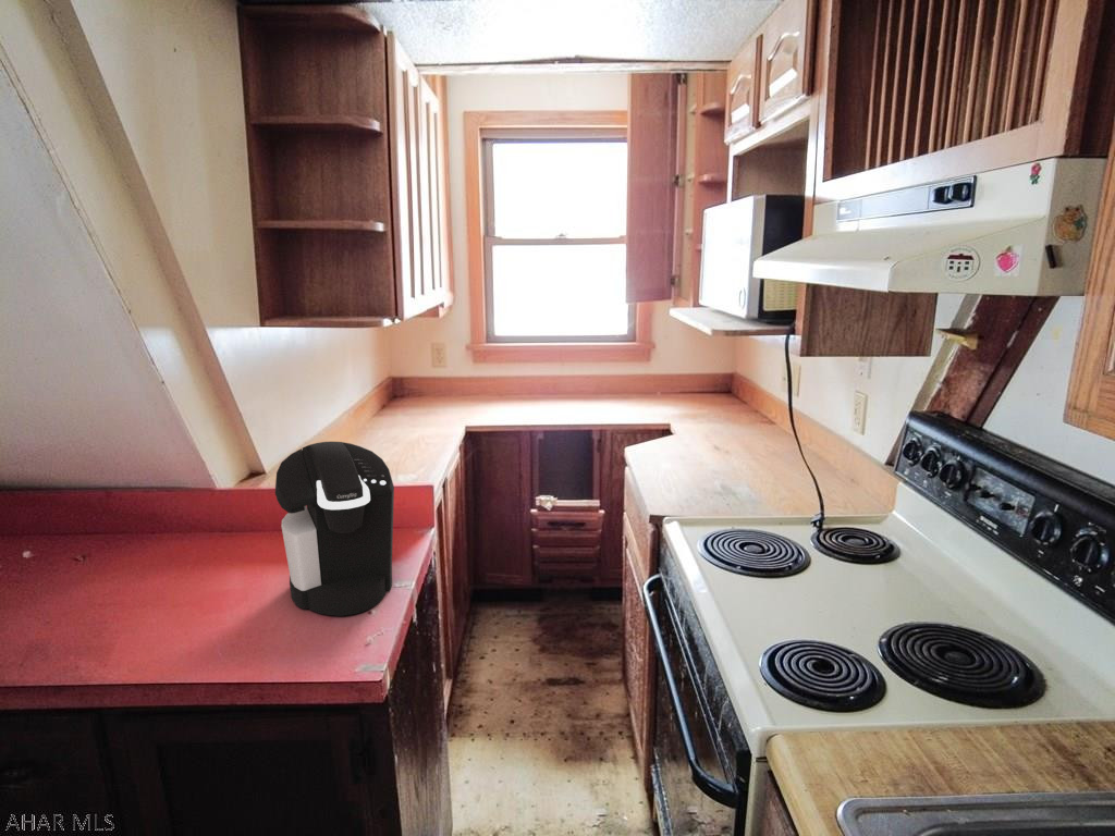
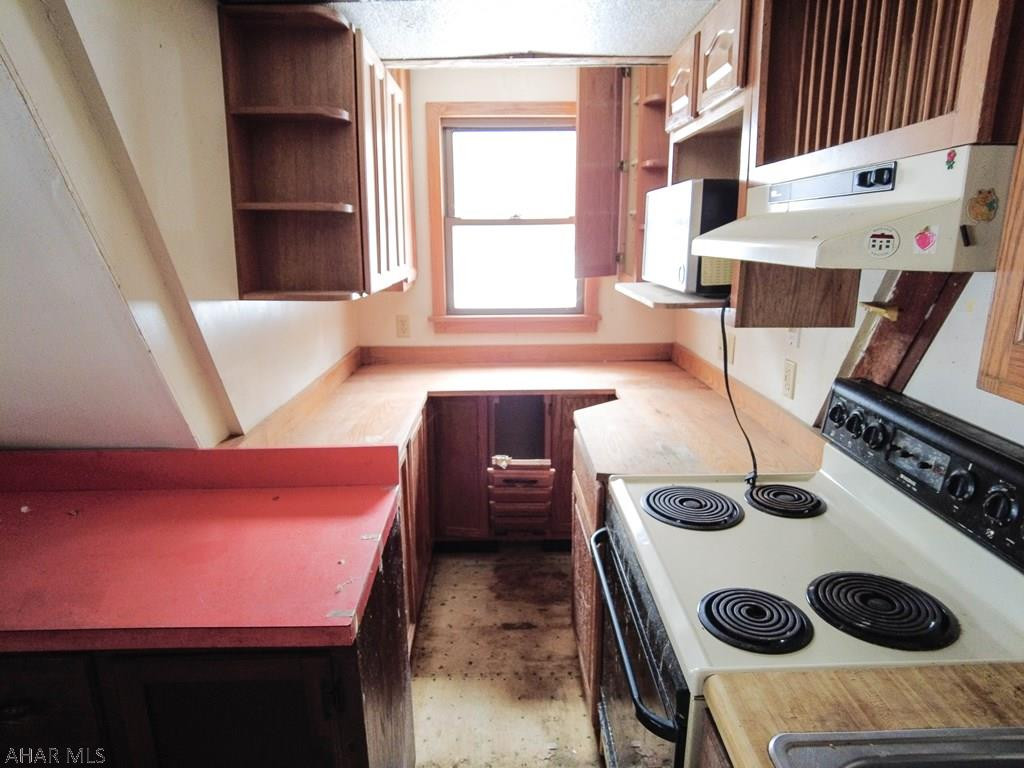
- coffee maker (339, 522)
